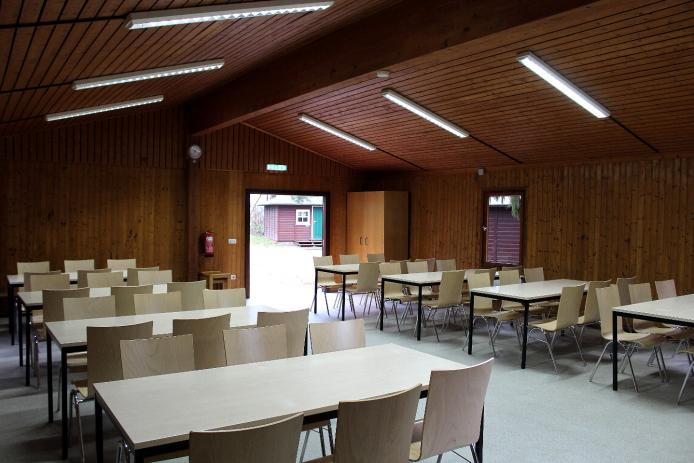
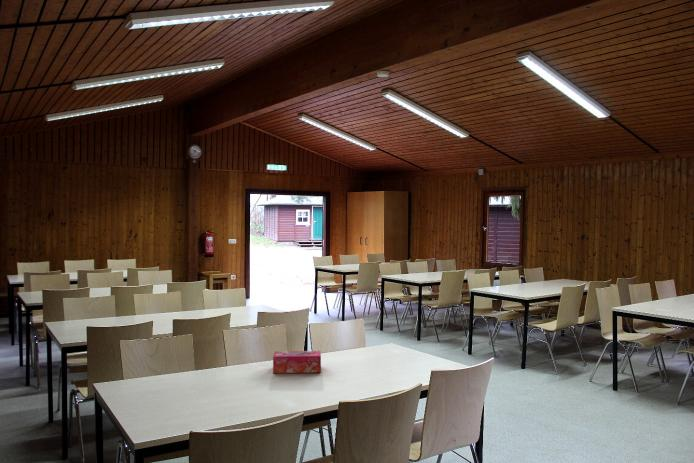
+ tissue box (297, 361)
